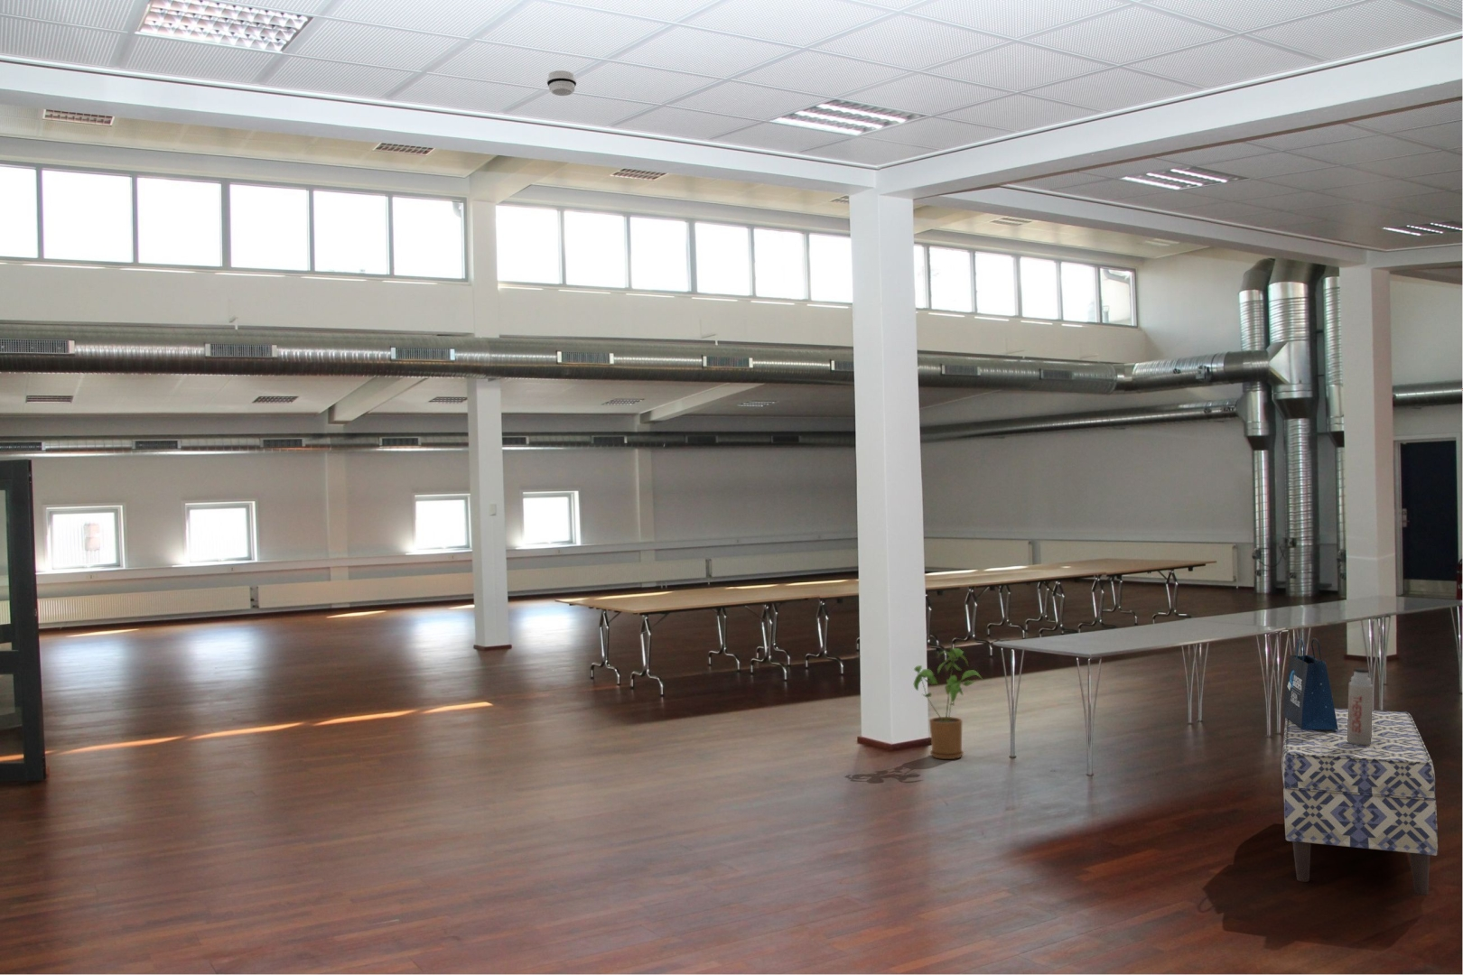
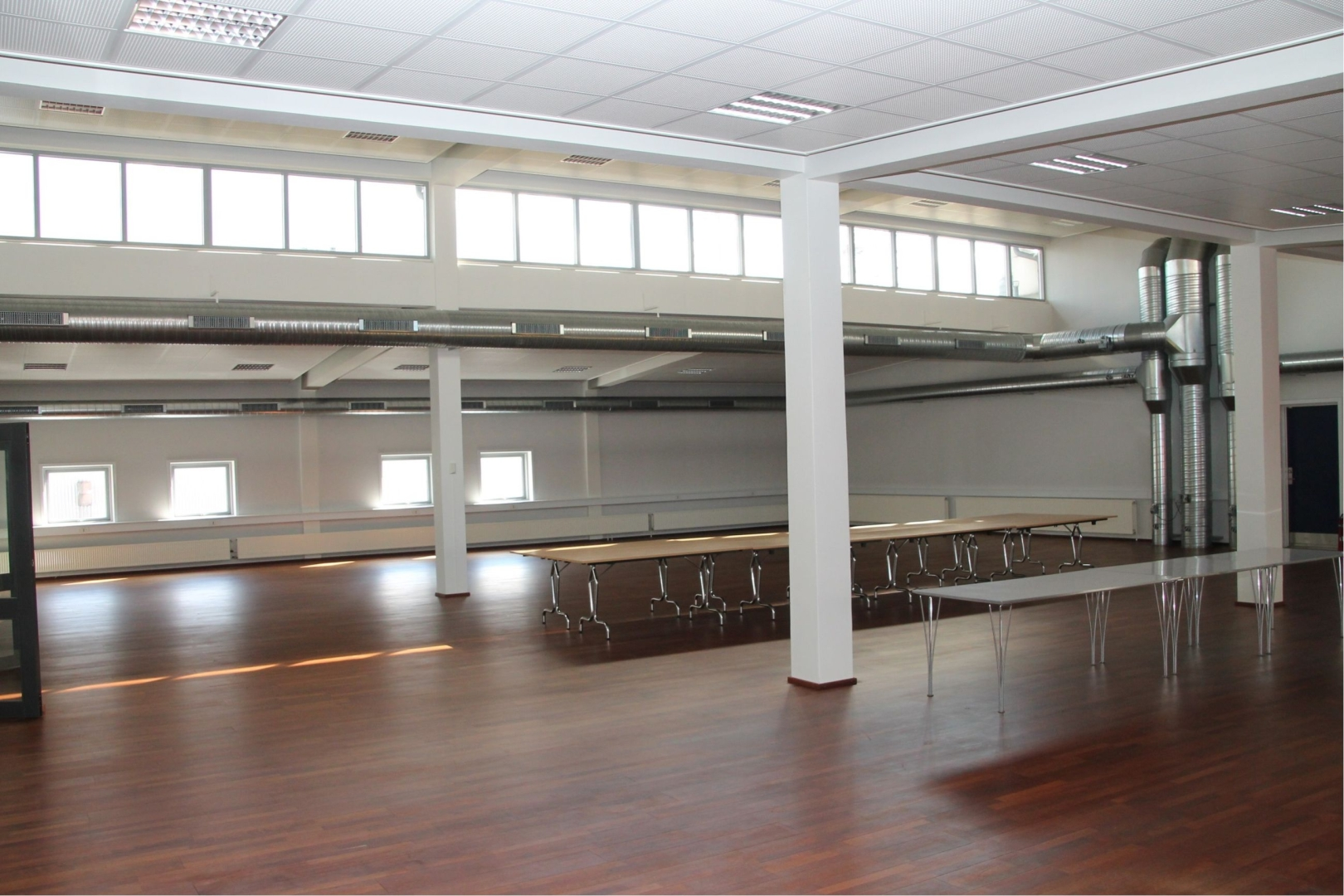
- house plant (950, 703)
- thermos bottle (1357, 705)
- smoke detector (562, 83)
- tote bag (1307, 680)
- bench (1353, 790)
